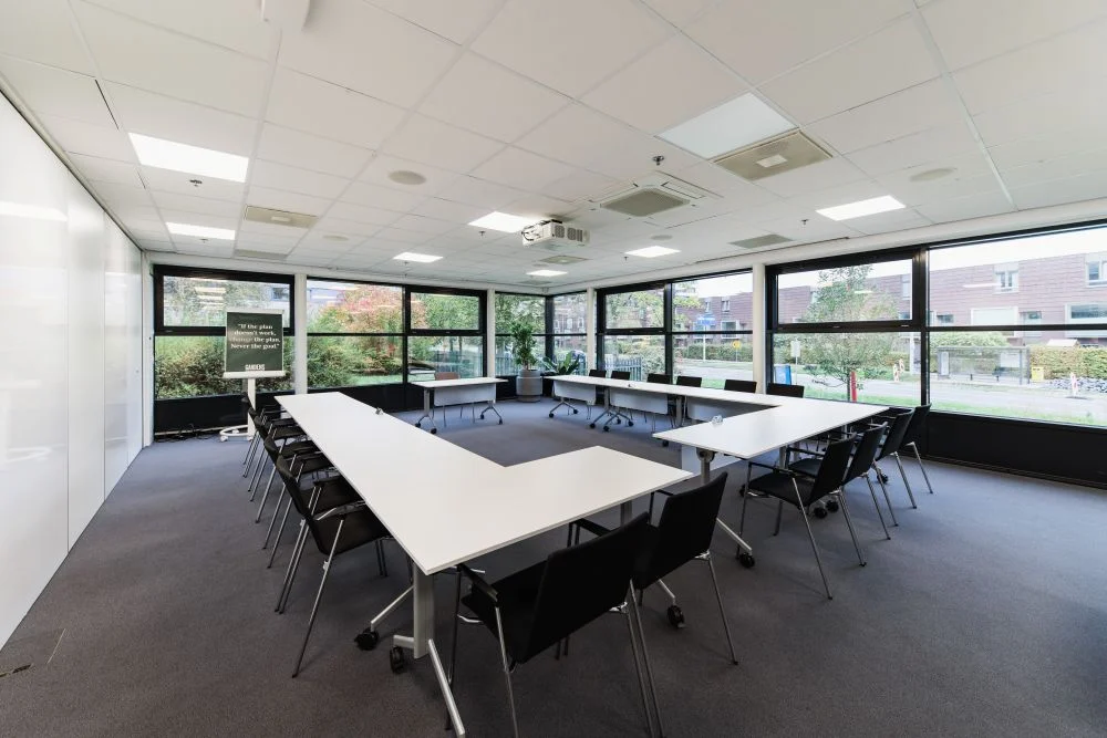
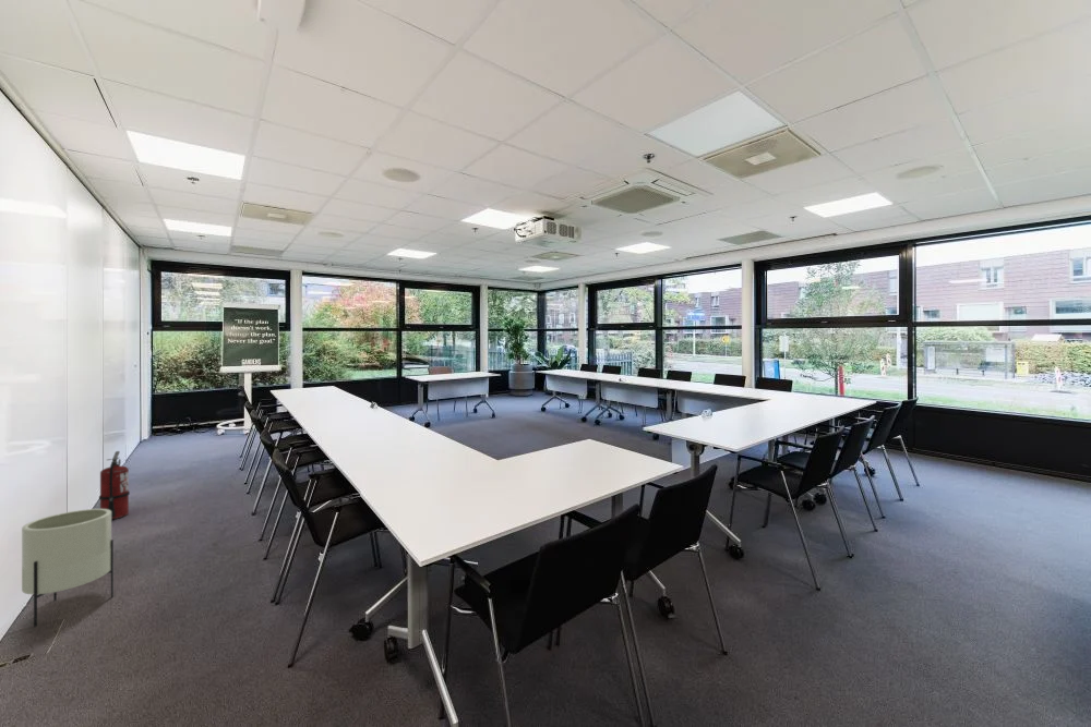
+ fire extinguisher (113, 485)
+ planter (70, 562)
